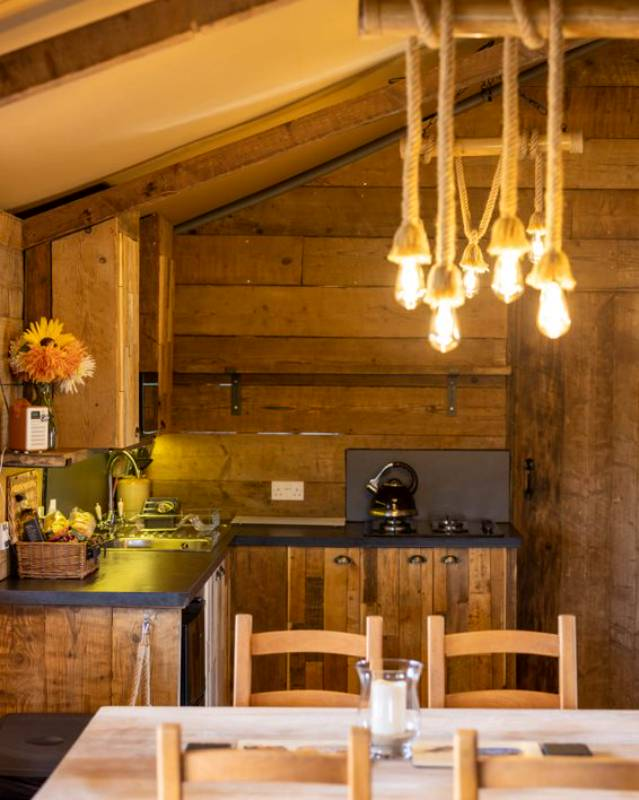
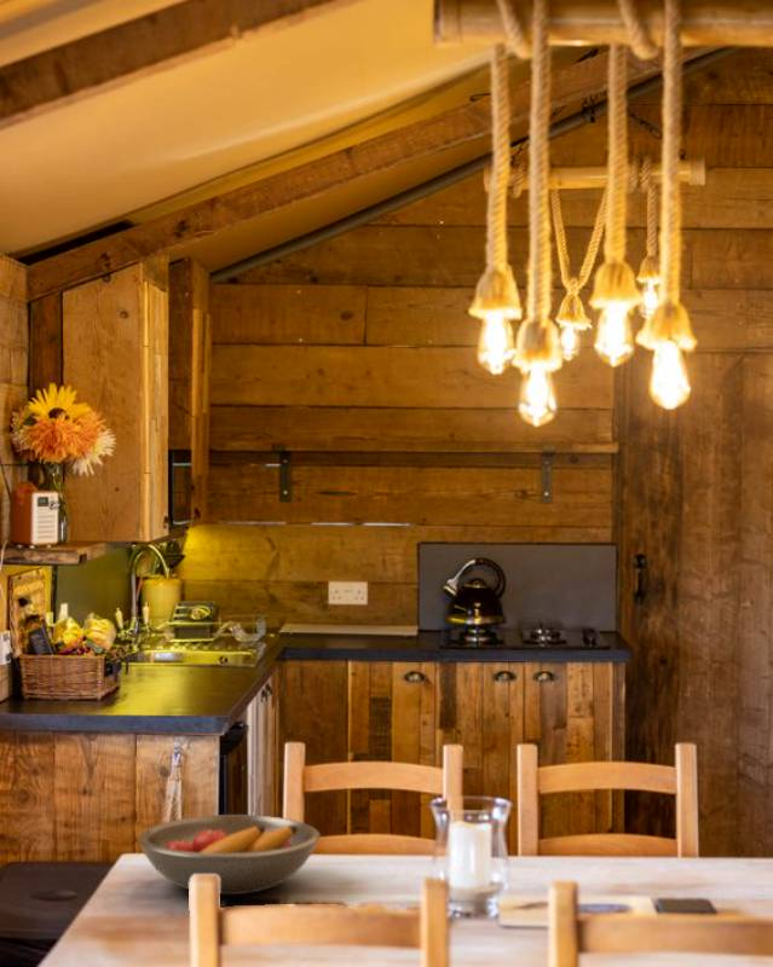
+ fruit bowl (229, 852)
